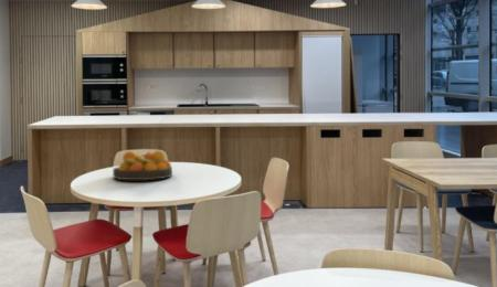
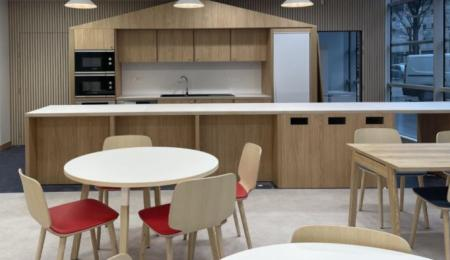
- fruit bowl (142, 163)
